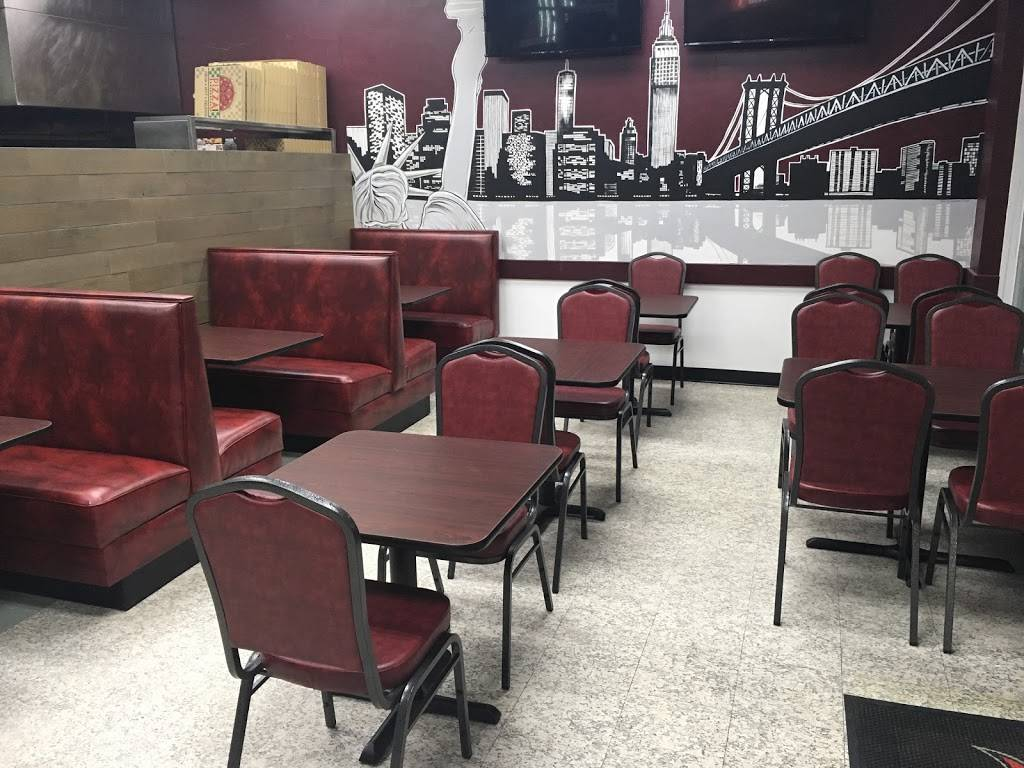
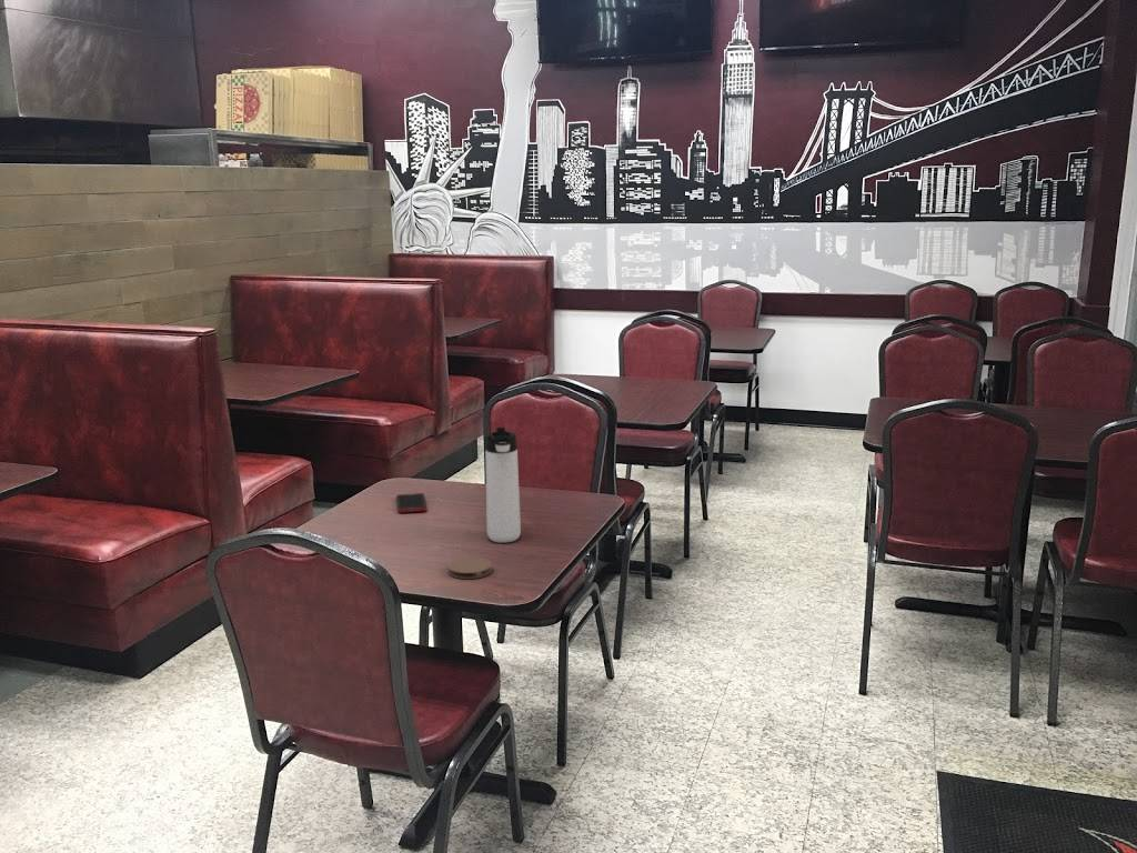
+ cell phone (411, 502)
+ thermos bottle (503, 485)
+ coaster (470, 568)
